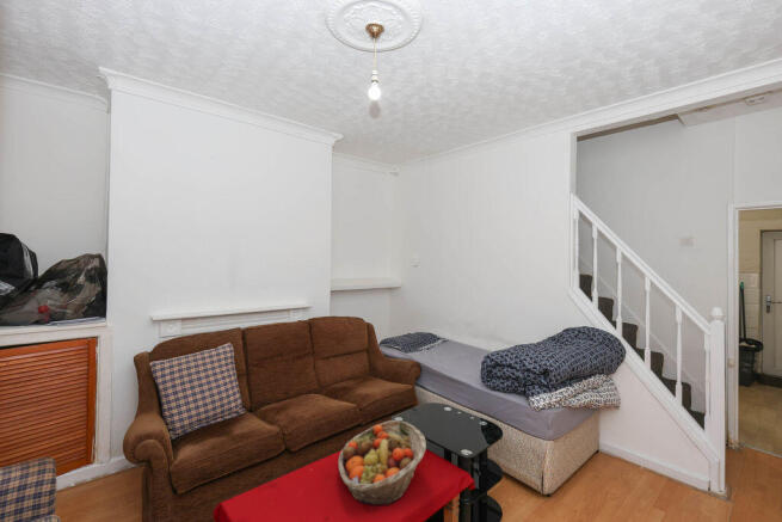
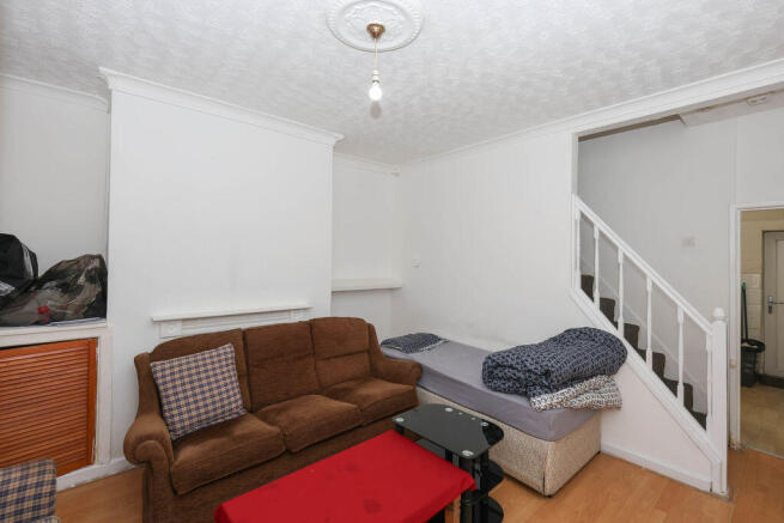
- fruit basket (381, 459)
